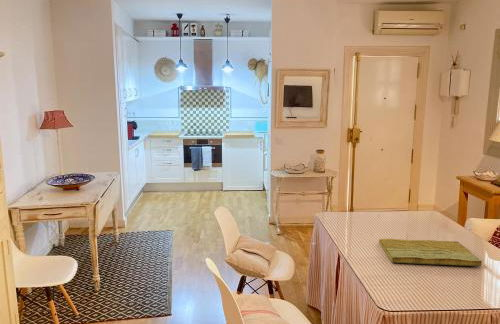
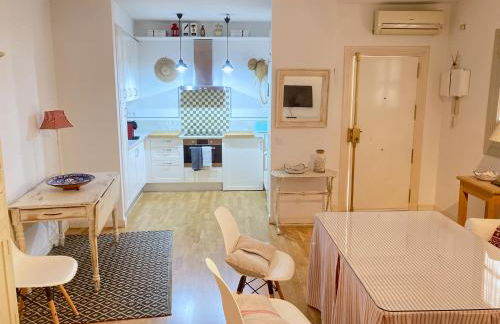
- cutting board (426, 250)
